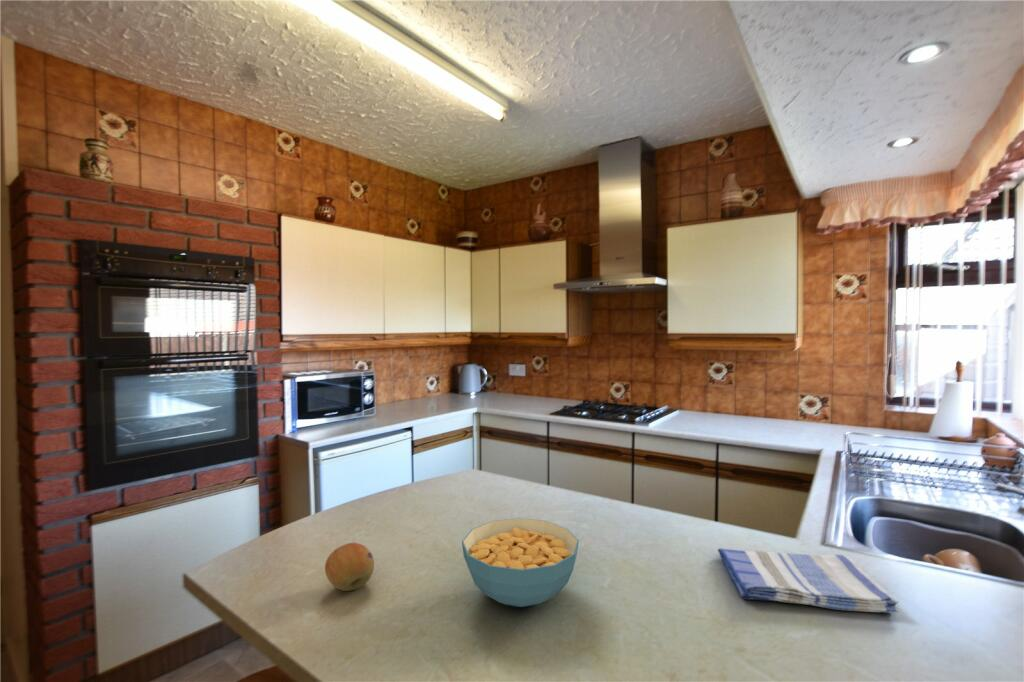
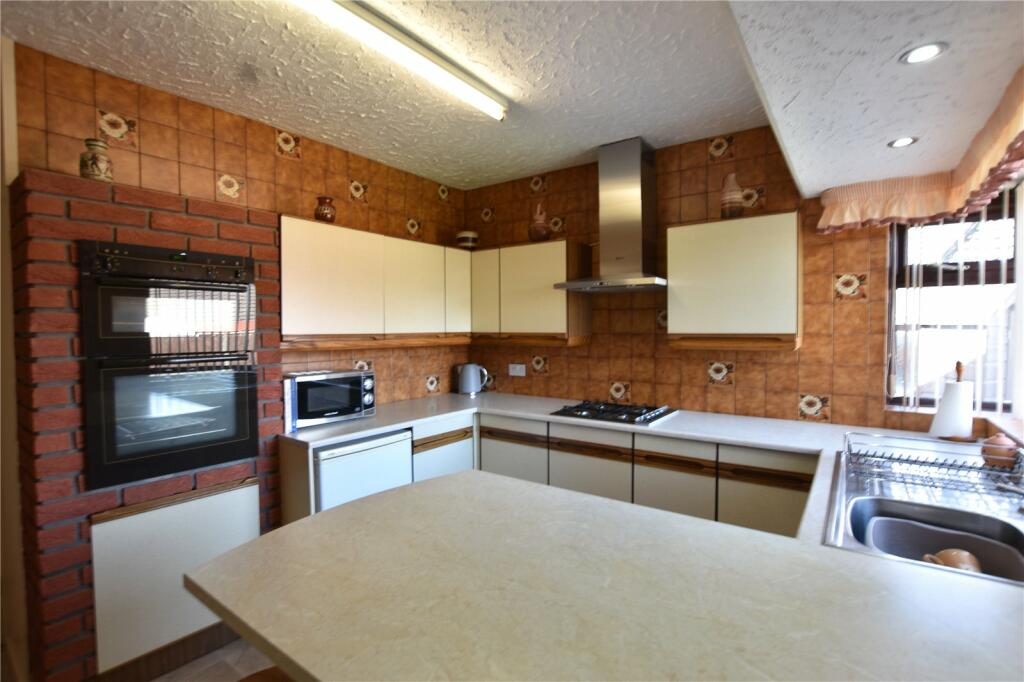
- fruit (350, 566)
- dish towel (798, 574)
- cereal bowl (520, 569)
